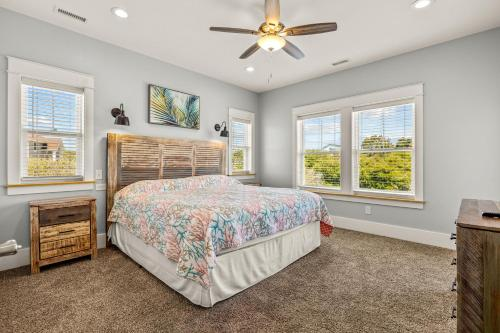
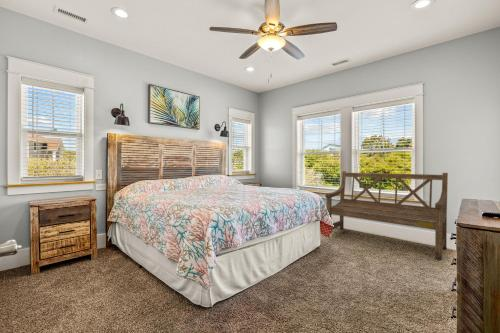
+ bench (381, 206)
